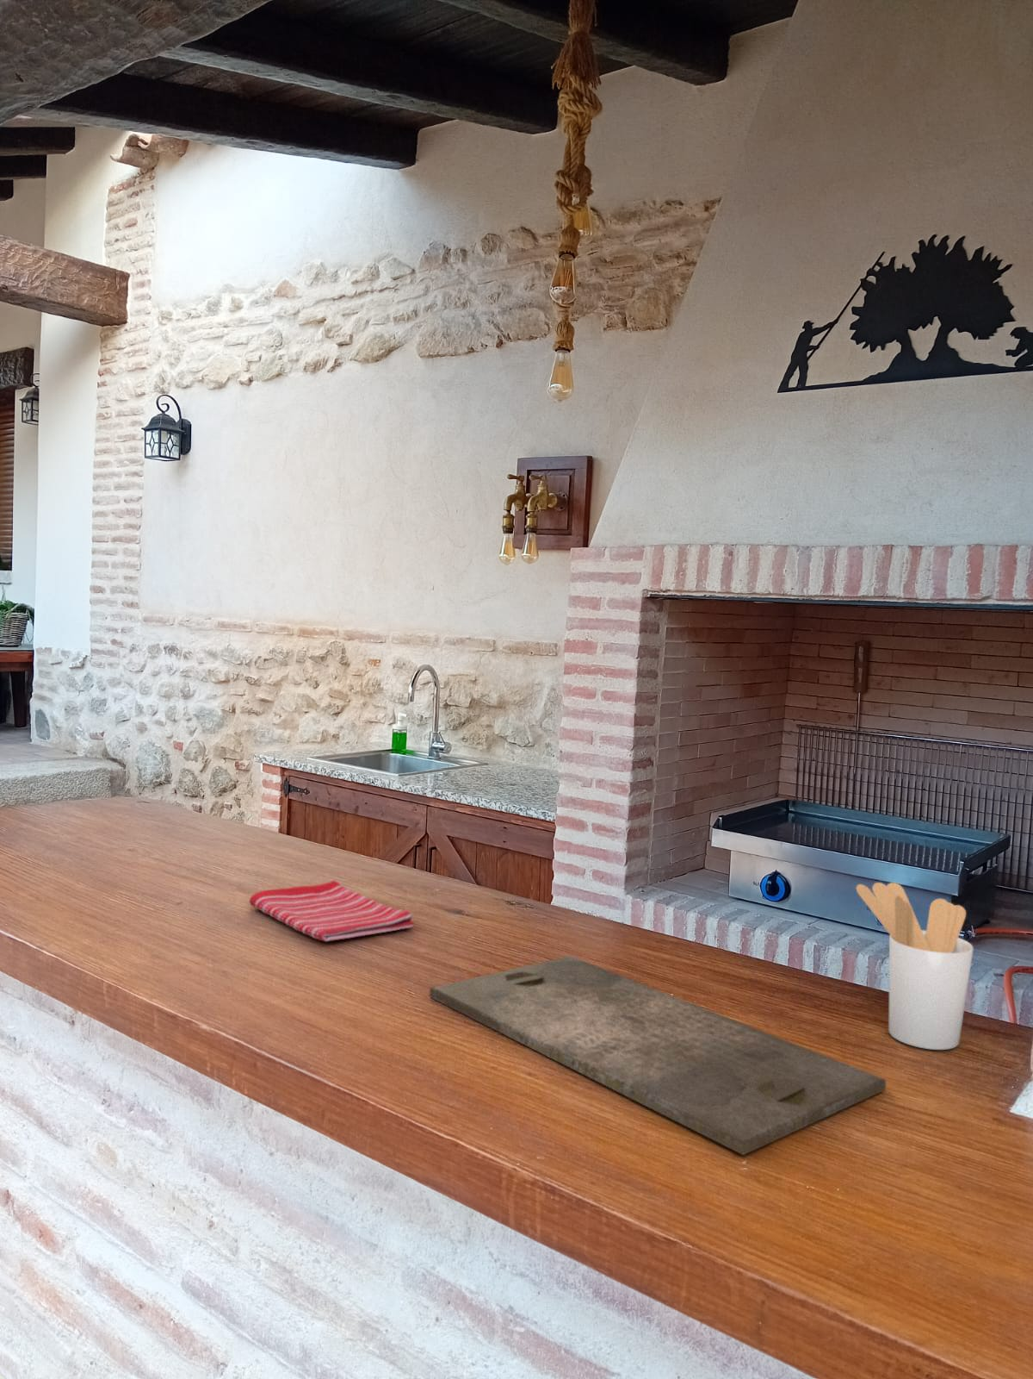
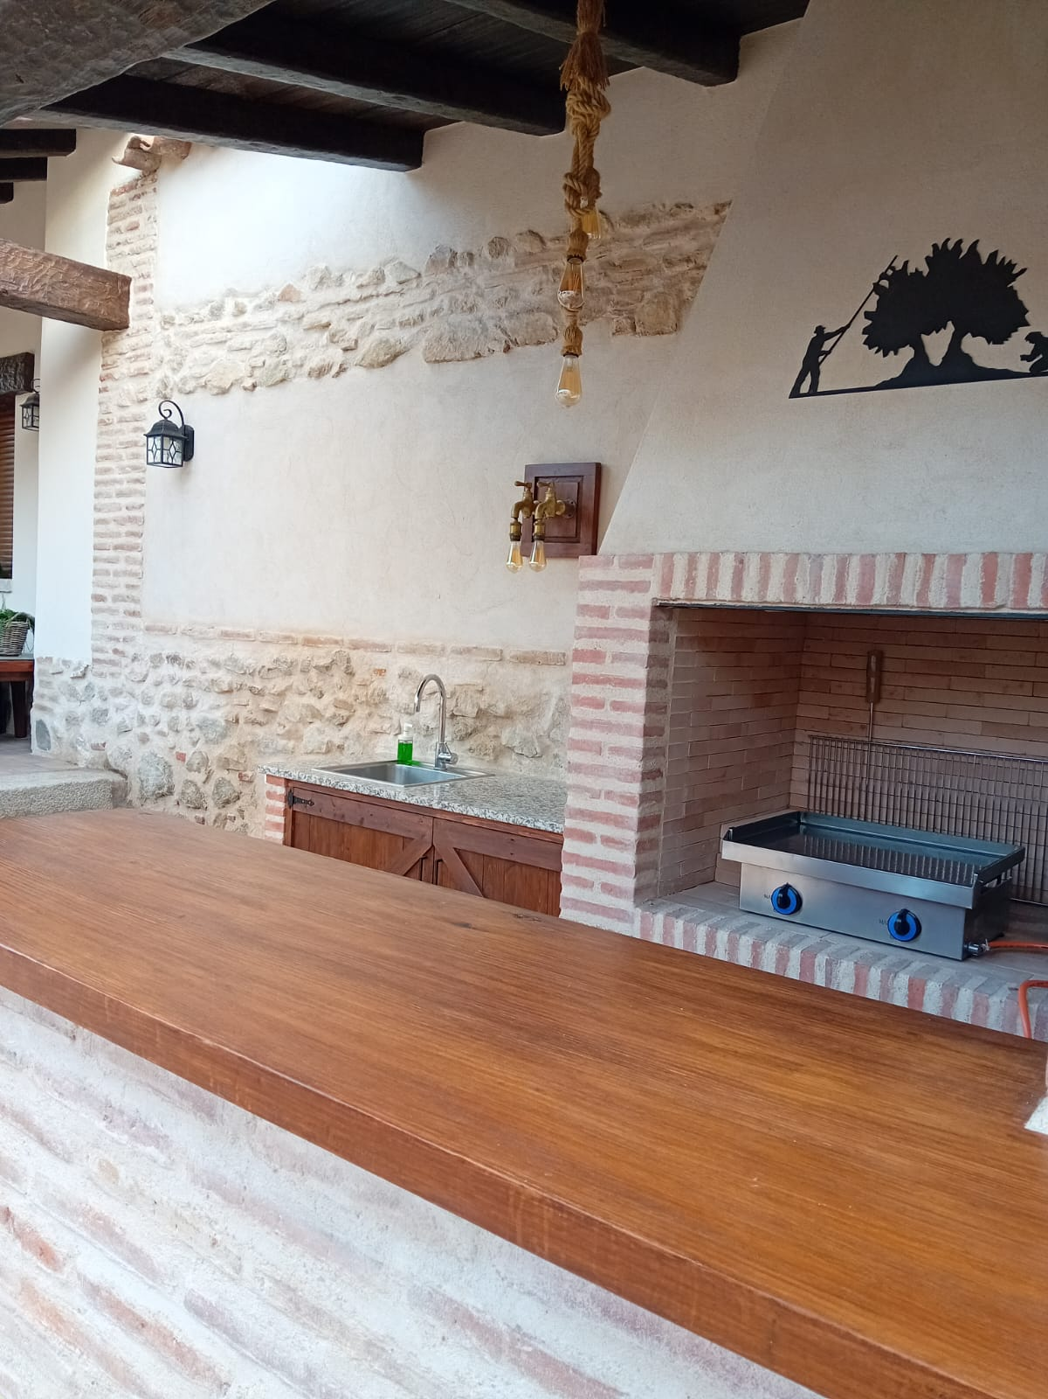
- cutting board (639, 1034)
- dish towel (329, 909)
- utensil holder (910, 959)
